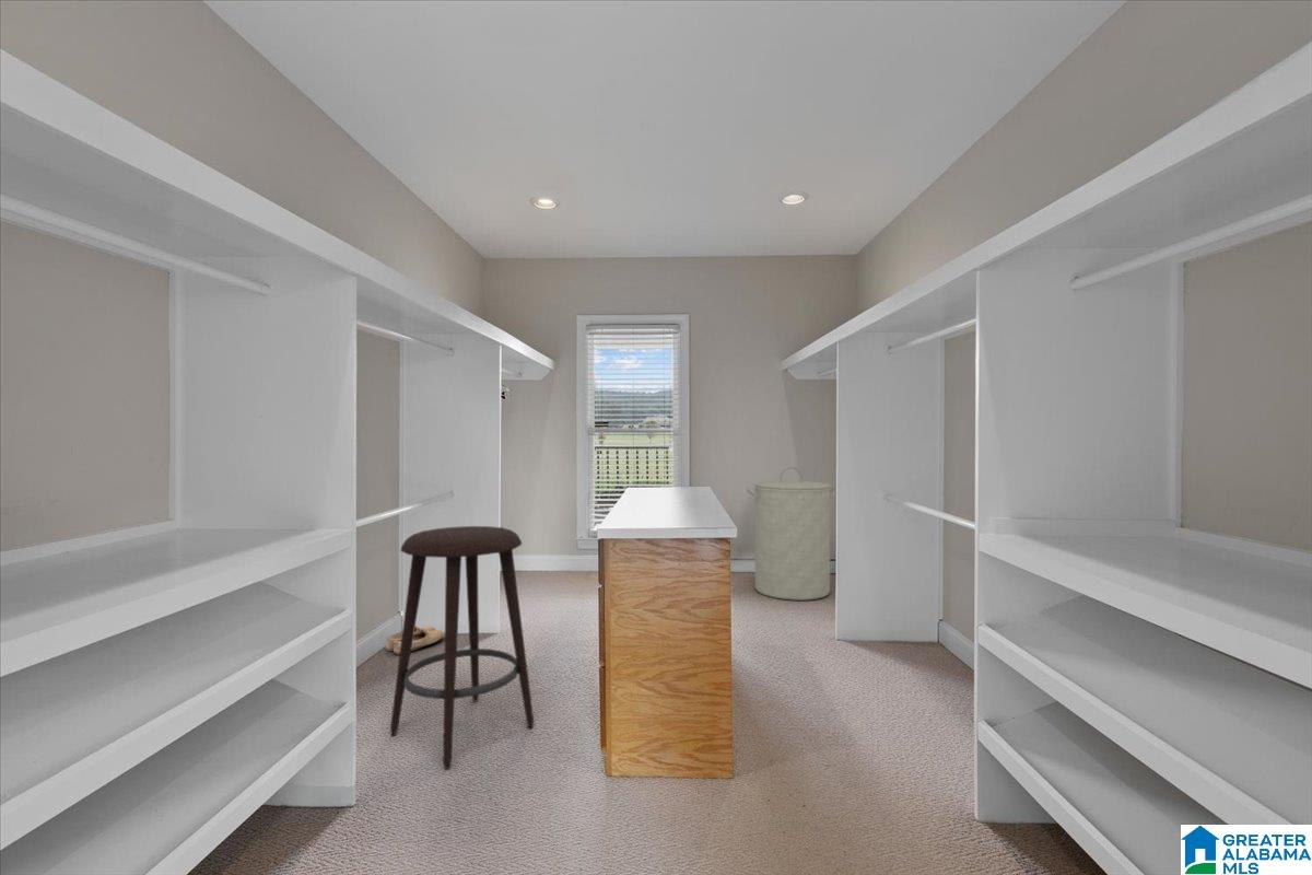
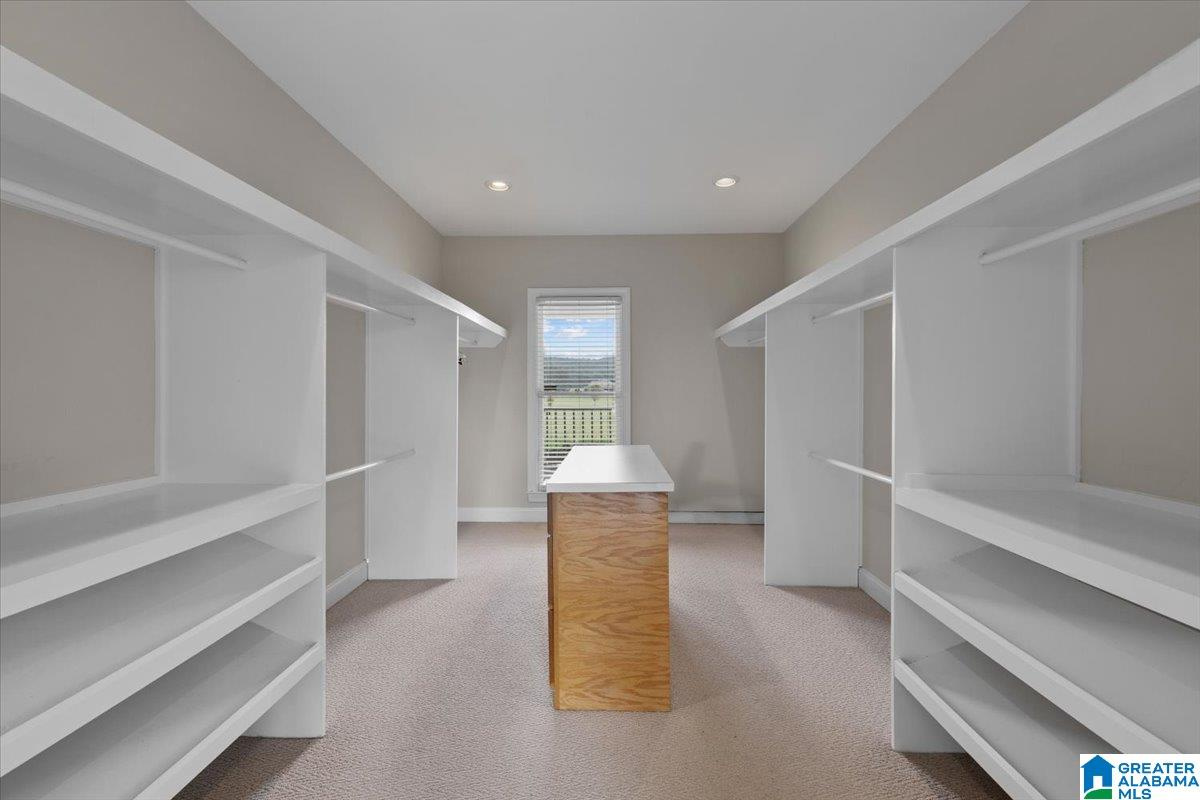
- laundry hamper (792, 528)
- stool (457, 631)
- shoe (415, 635)
